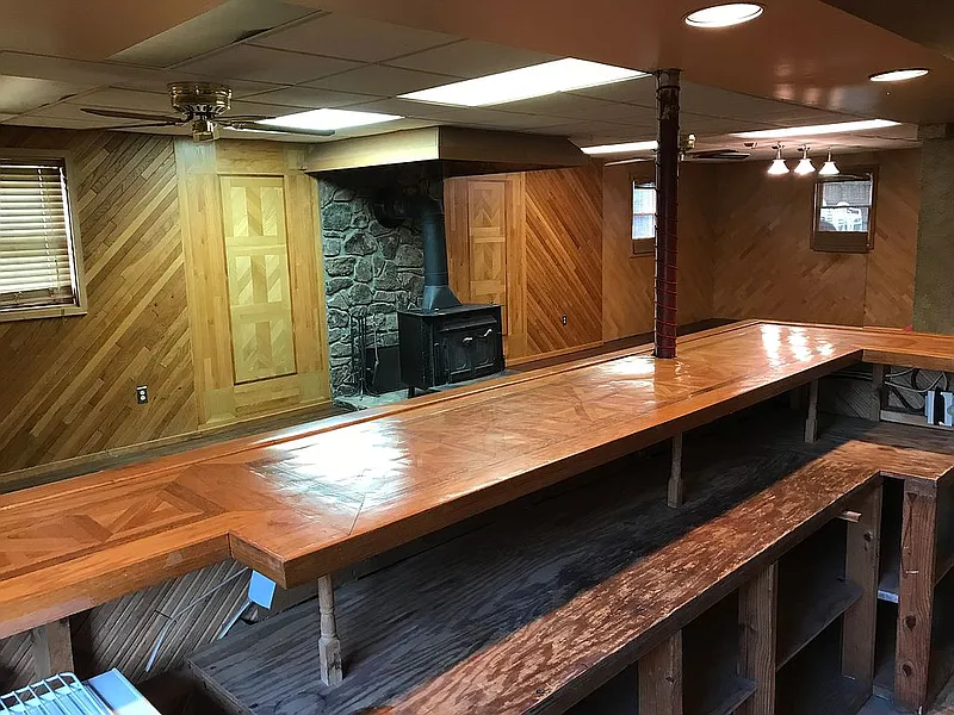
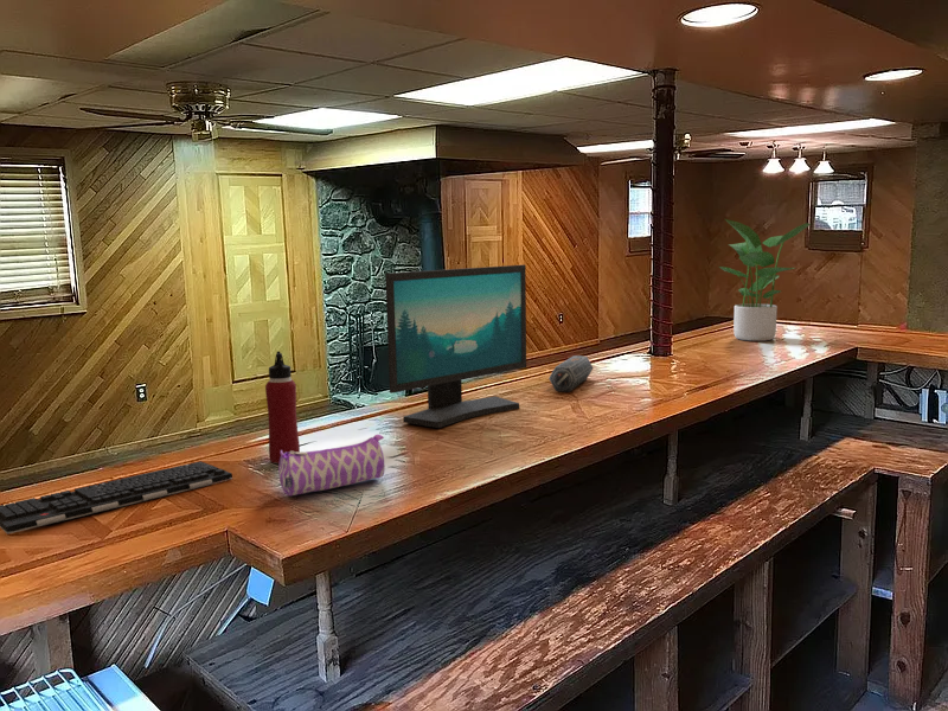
+ pencil case (331, 463)
+ speaker (571, 372)
+ keyboard (117, 492)
+ computer monitor (460, 341)
+ potted plant (761, 278)
+ water bottle (281, 405)
